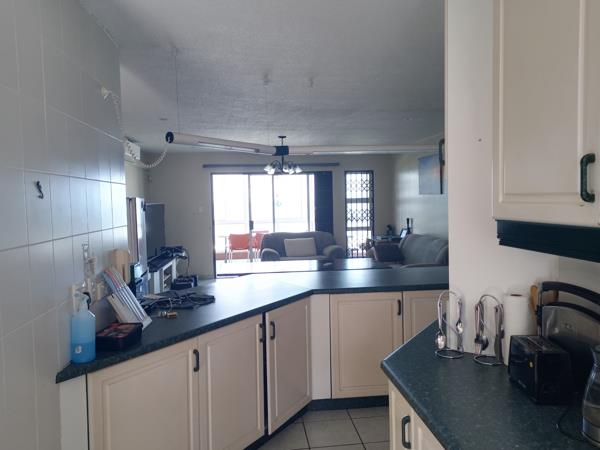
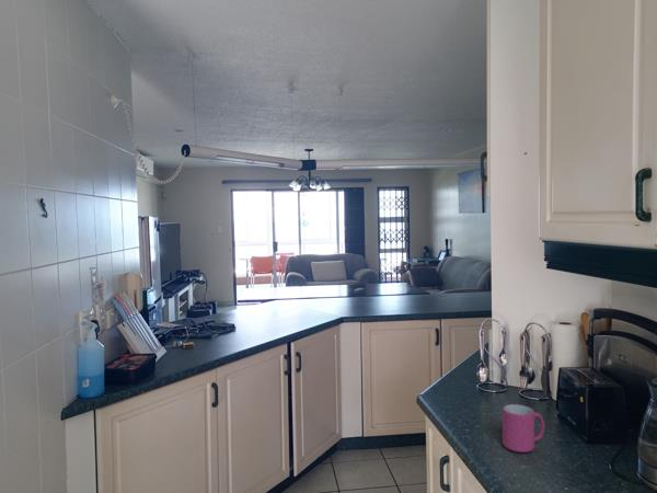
+ mug (523, 427)
